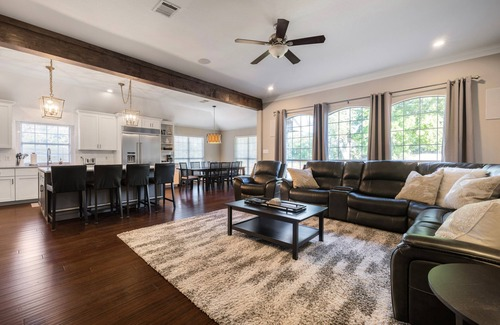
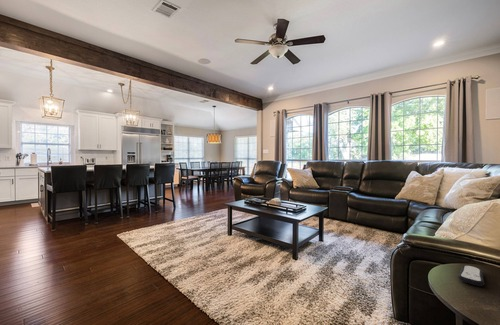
+ remote control (471, 274)
